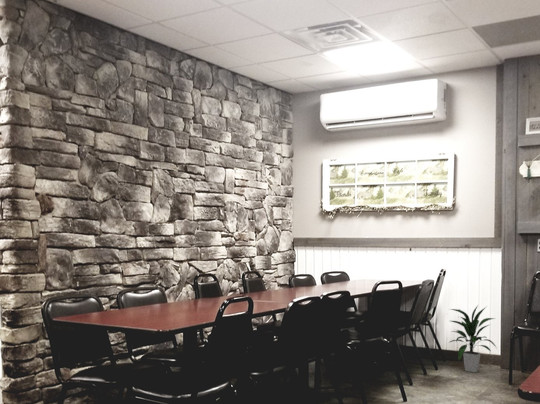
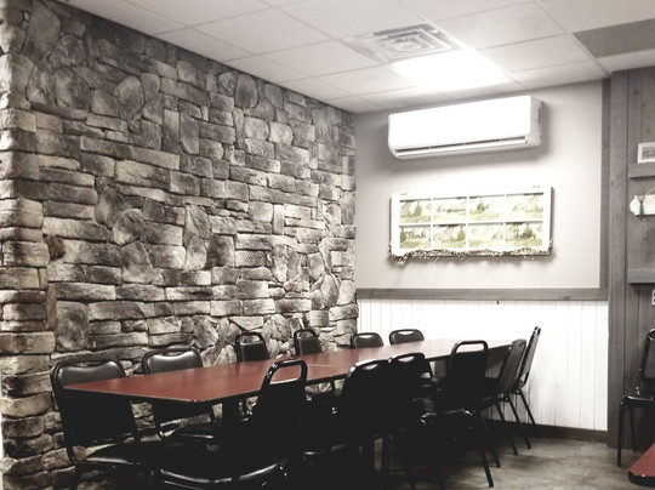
- indoor plant (470, 337)
